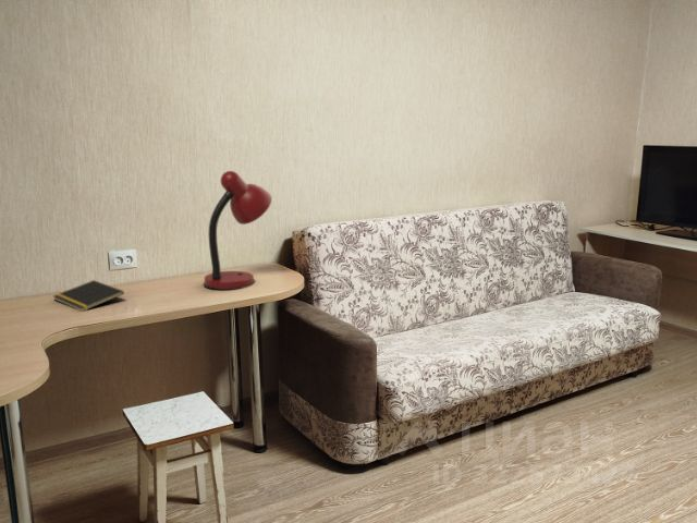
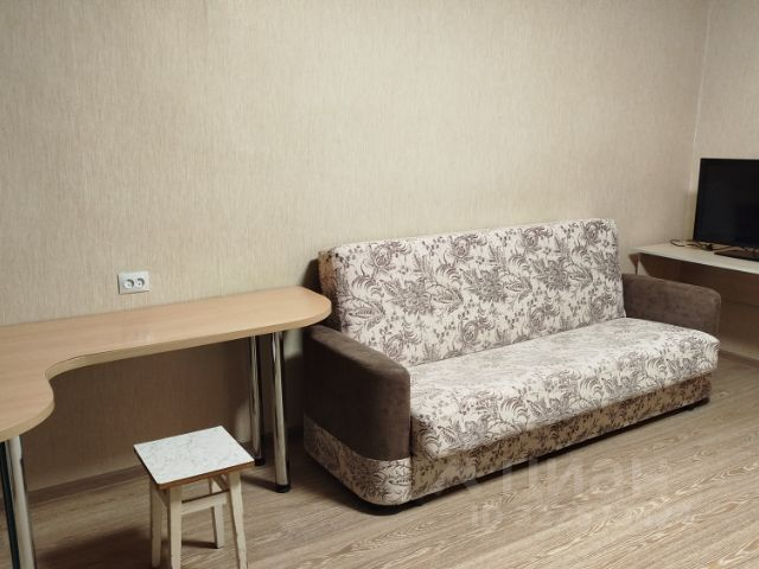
- desk lamp (239, 222)
- notepad (88, 294)
